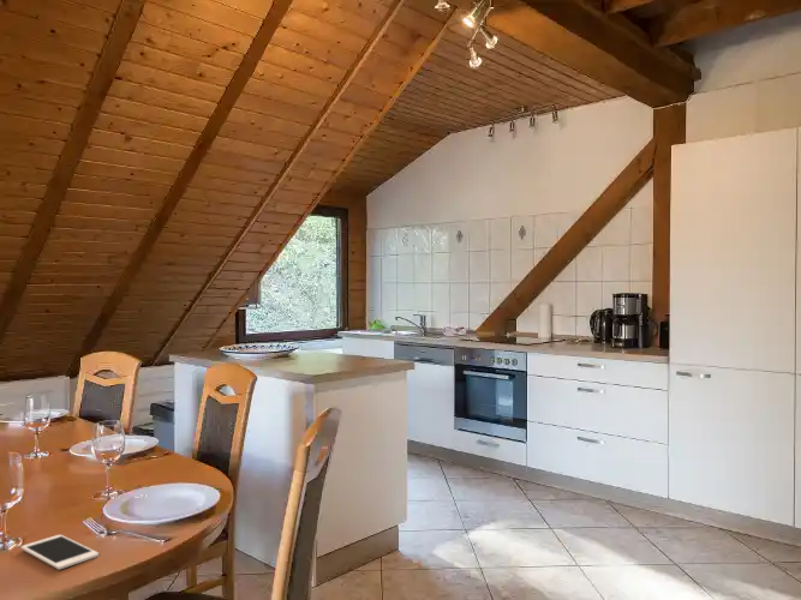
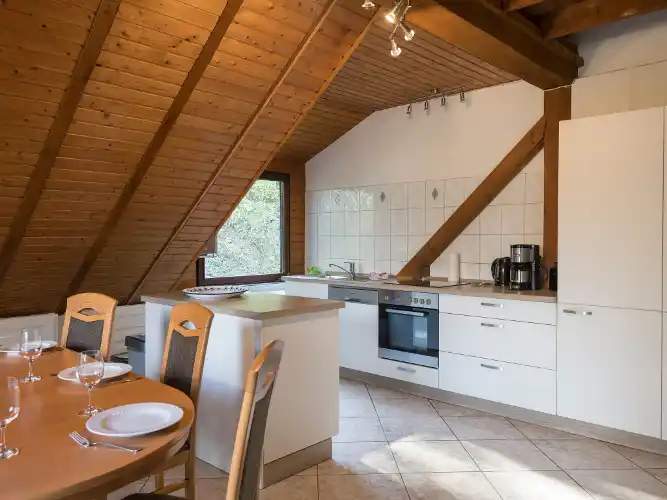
- cell phone (59, 551)
